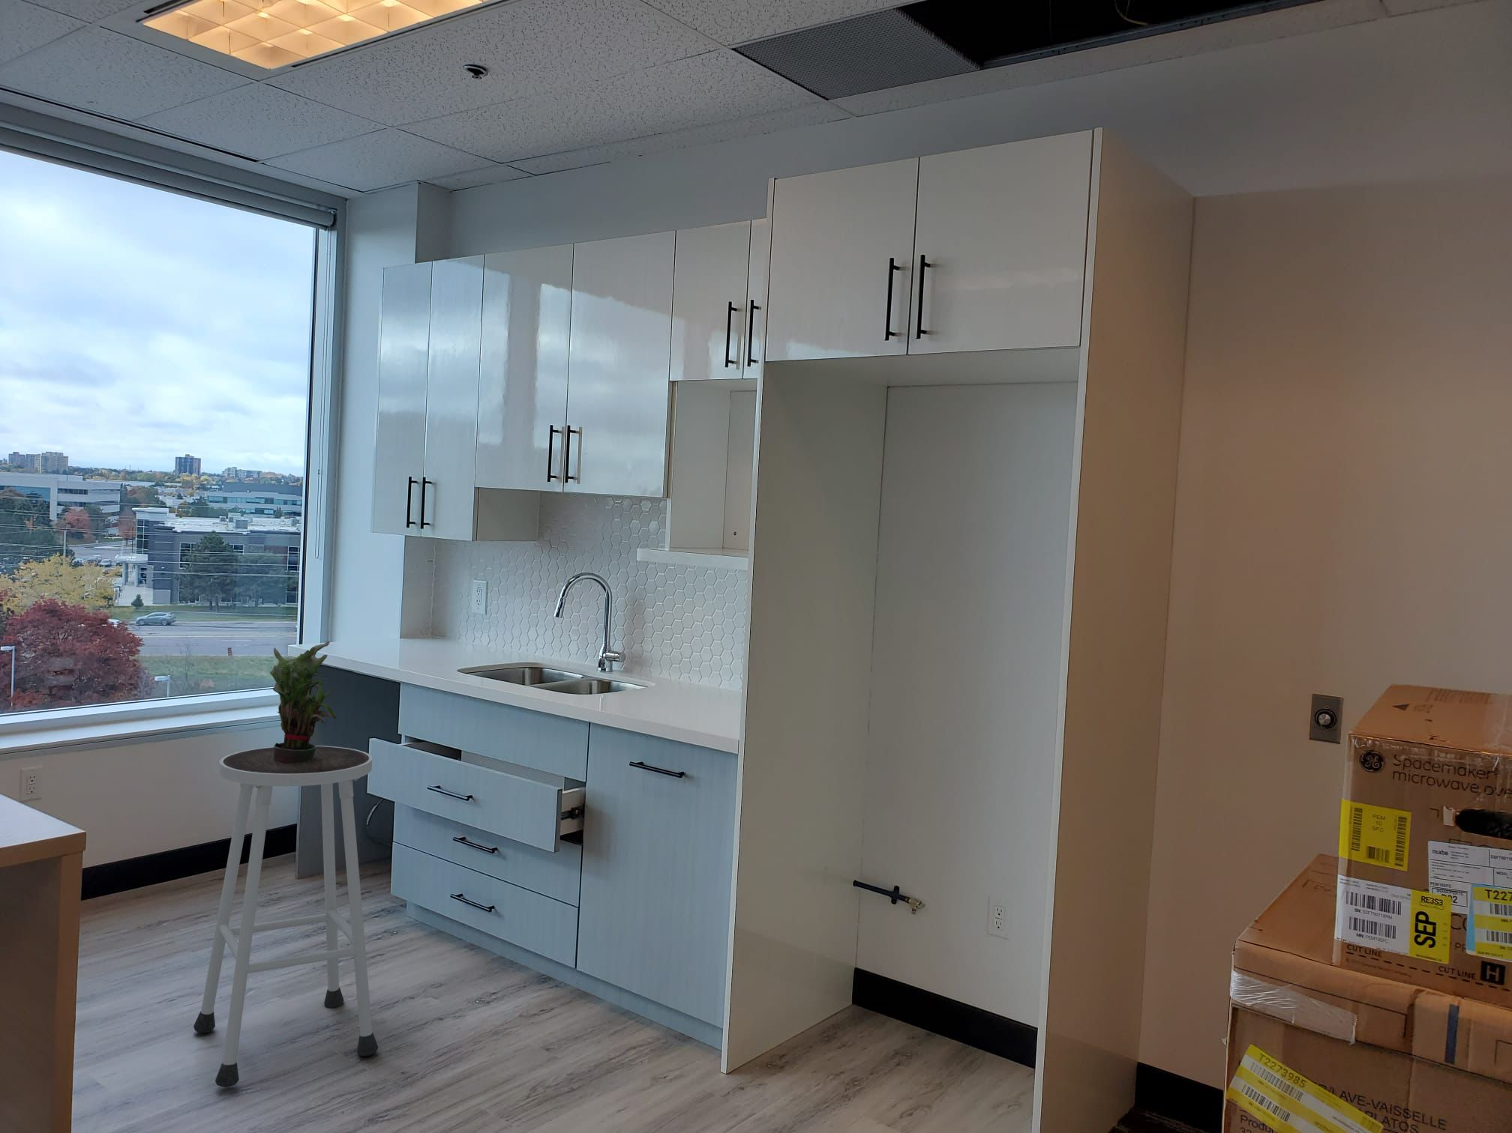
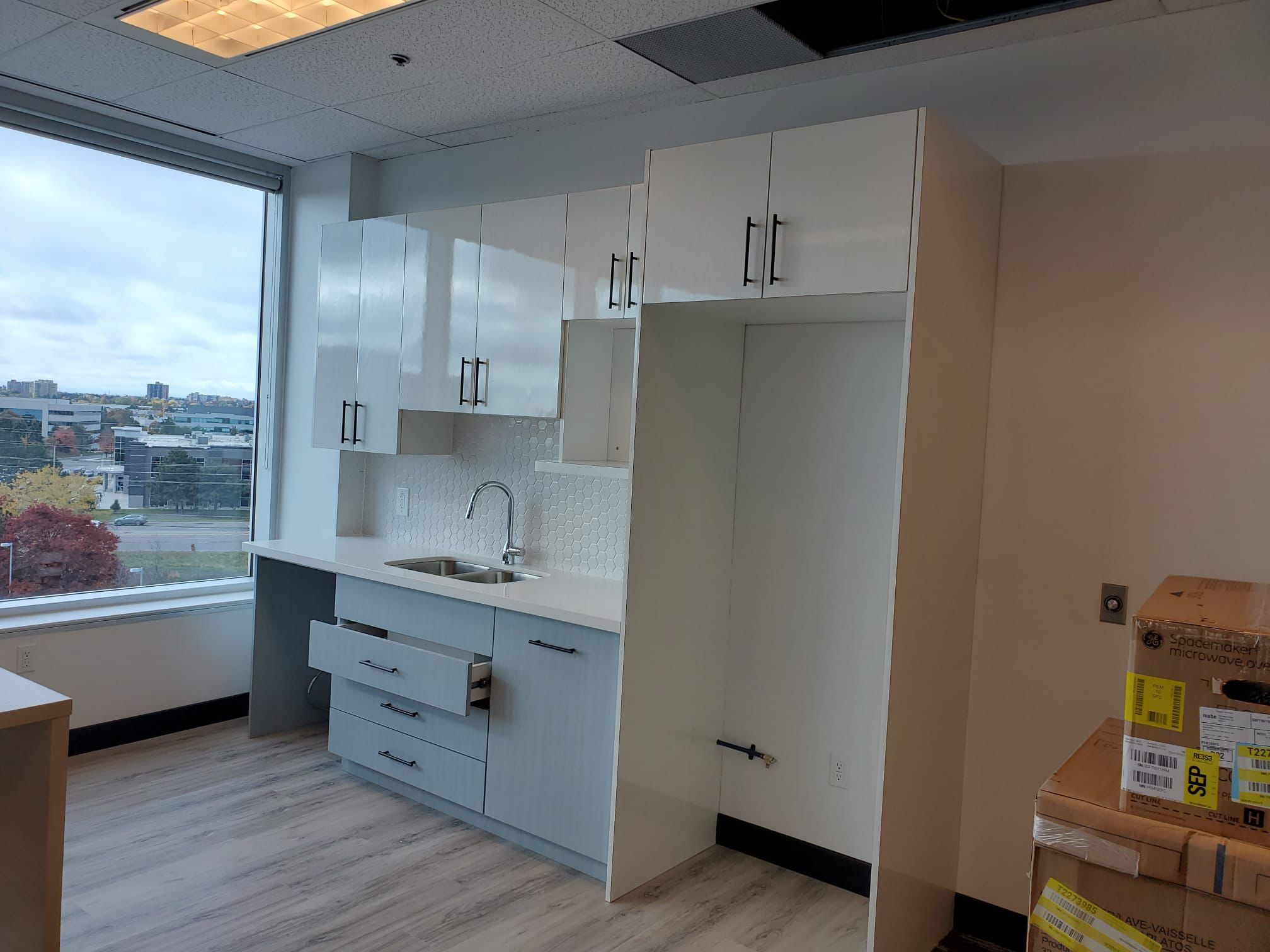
- potted plant (305, 700)
- stool (294, 918)
